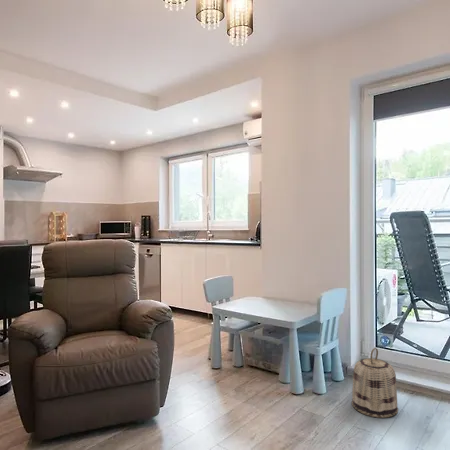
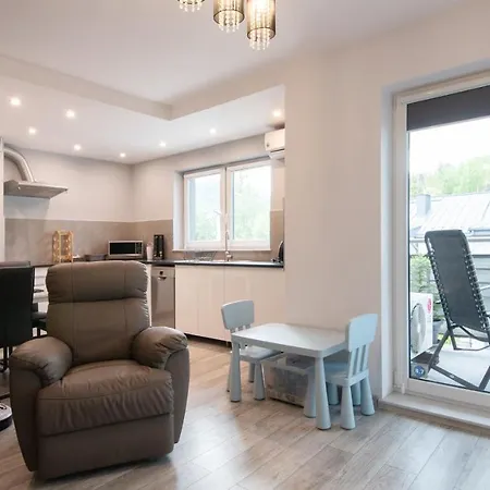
- basket (374, 377)
